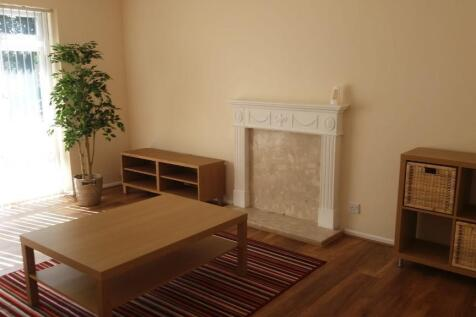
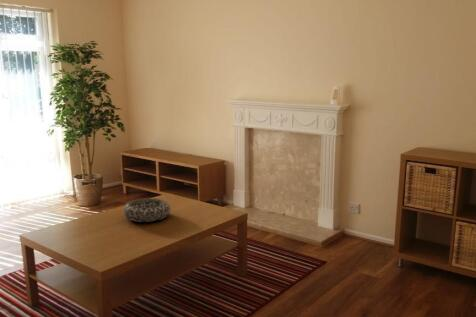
+ decorative bowl (147, 210)
